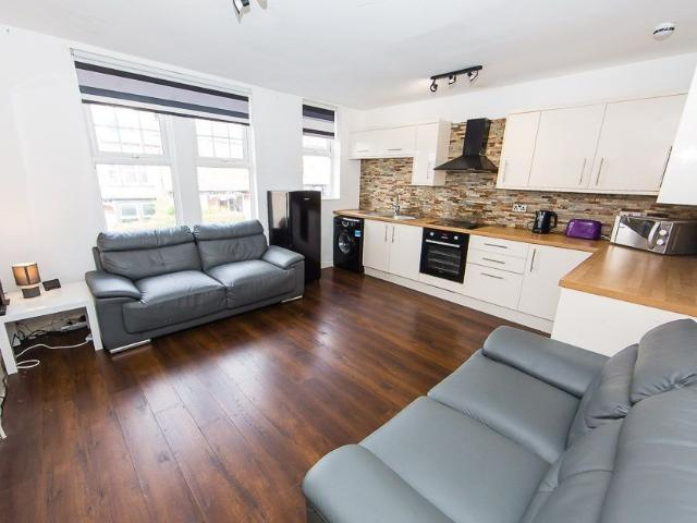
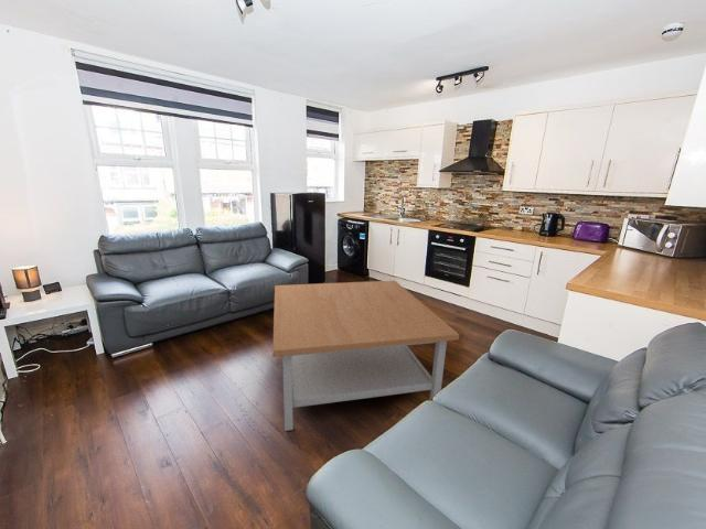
+ coffee table (350, 339)
